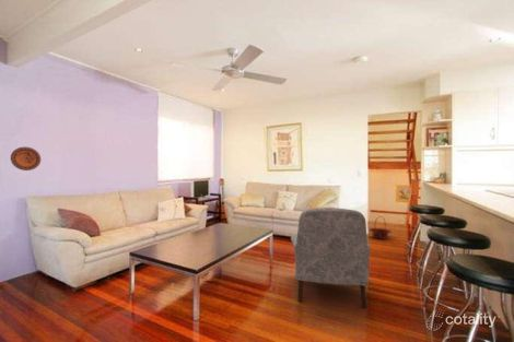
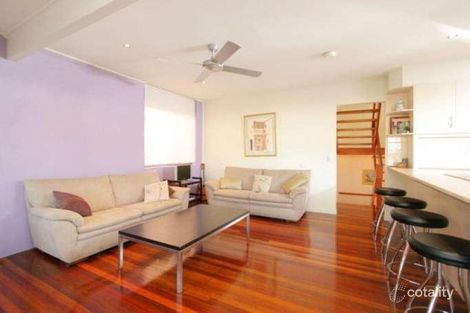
- armchair (329, 248)
- basket (379, 228)
- decorative plate (25, 158)
